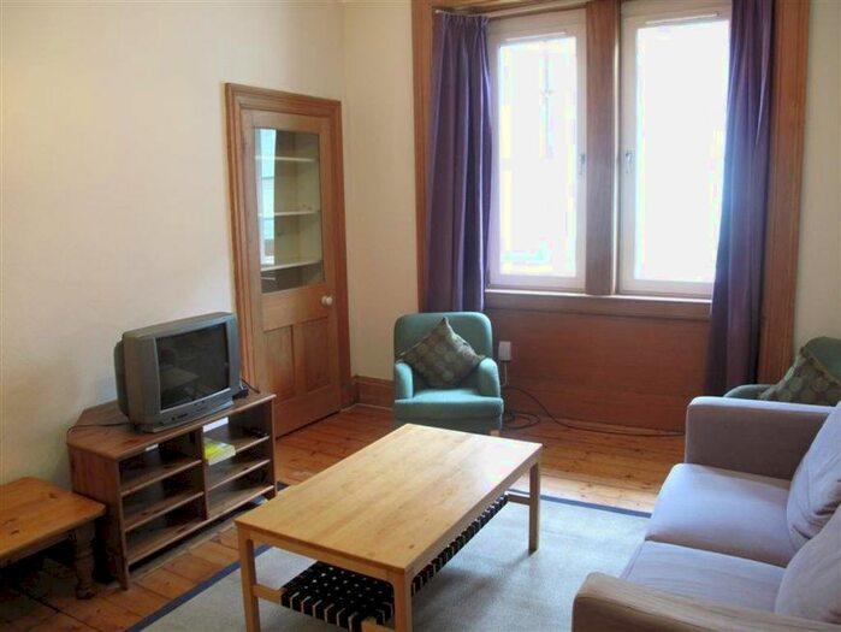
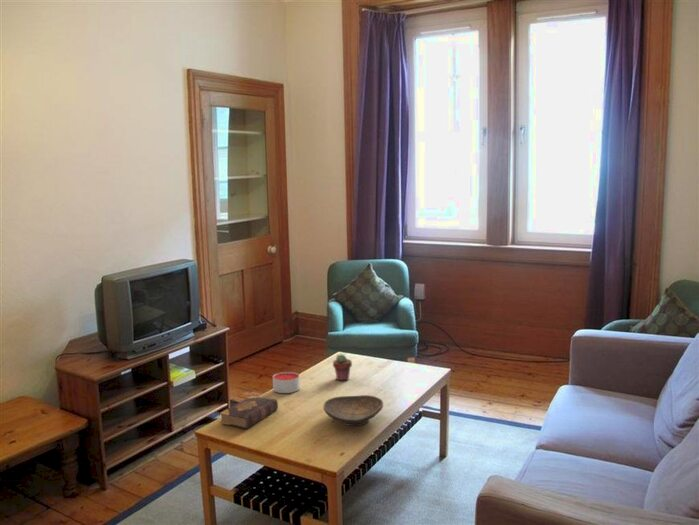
+ candle (286, 381)
+ potted succulent (342, 366)
+ book (252, 409)
+ decorative bowl (353, 411)
